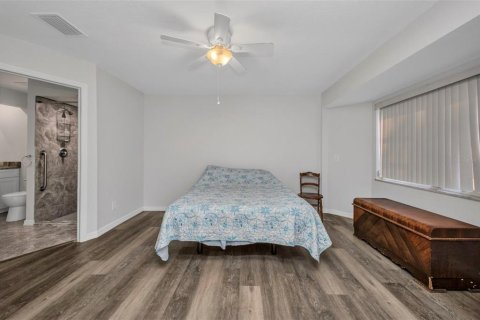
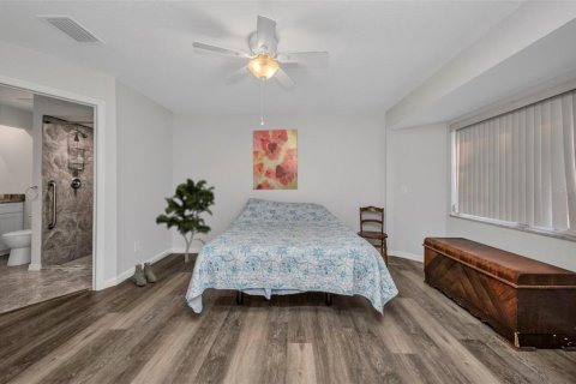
+ boots (144, 272)
+ indoor plant (186, 220)
+ wall art (275, 160)
